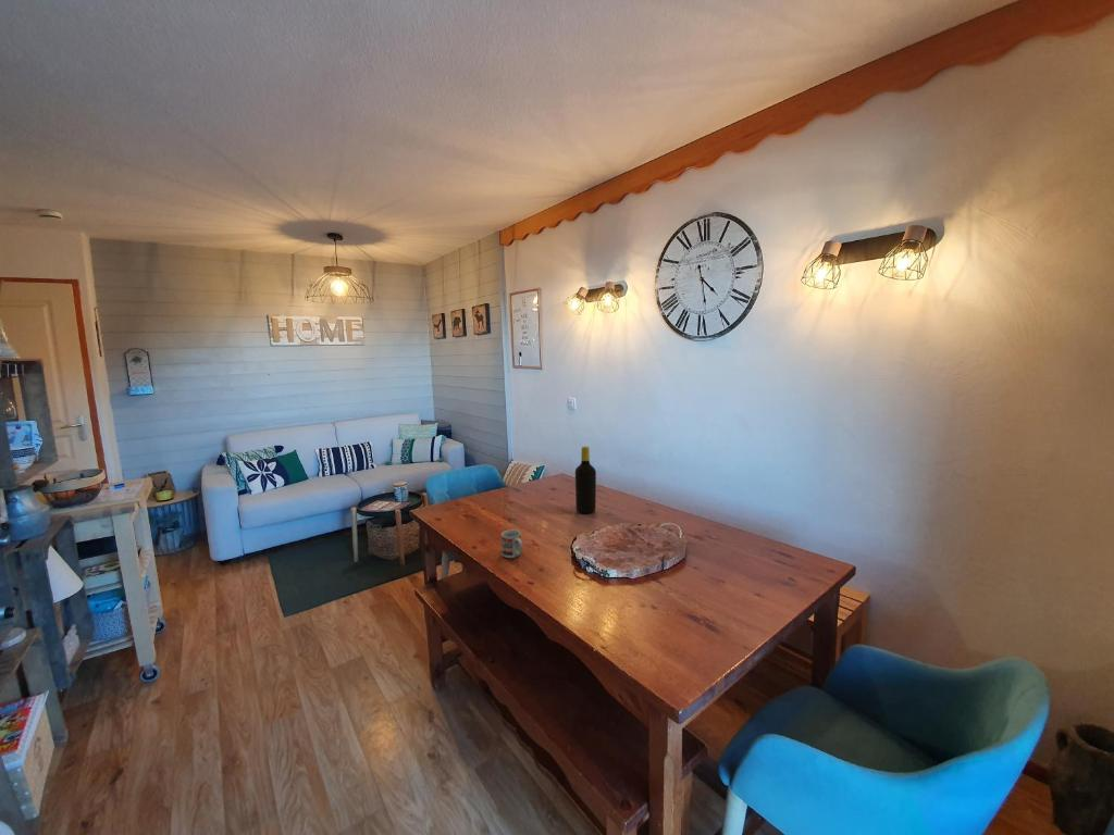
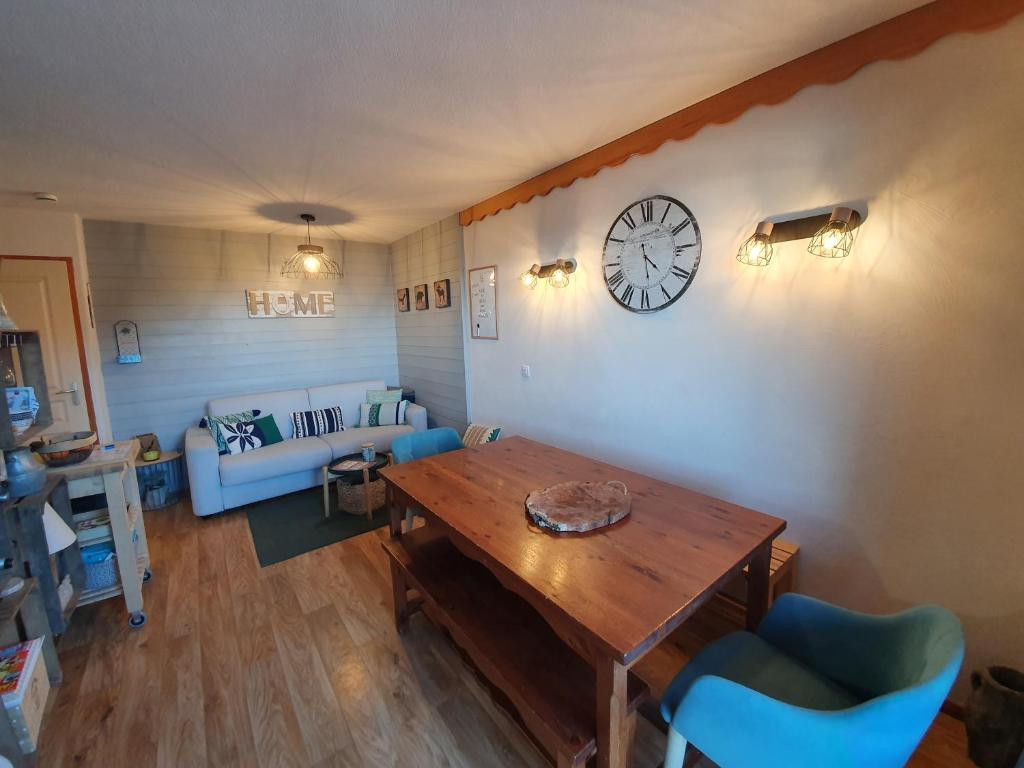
- bottle (585, 478)
- cup (513, 545)
